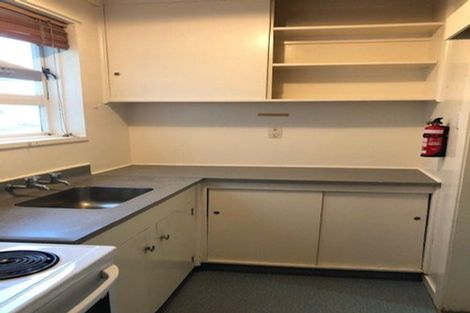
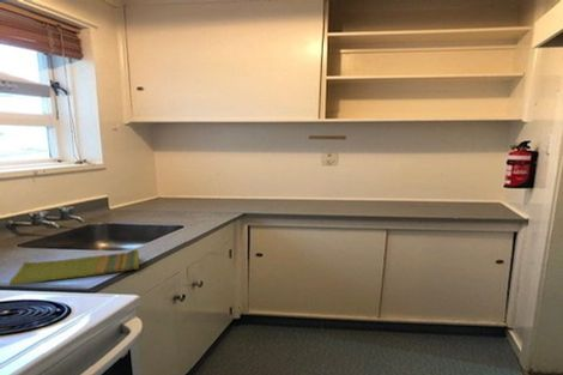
+ dish towel (81, 265)
